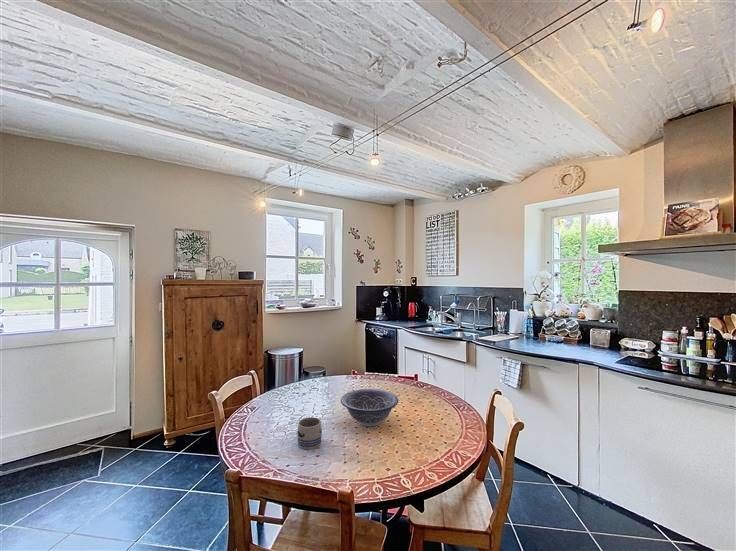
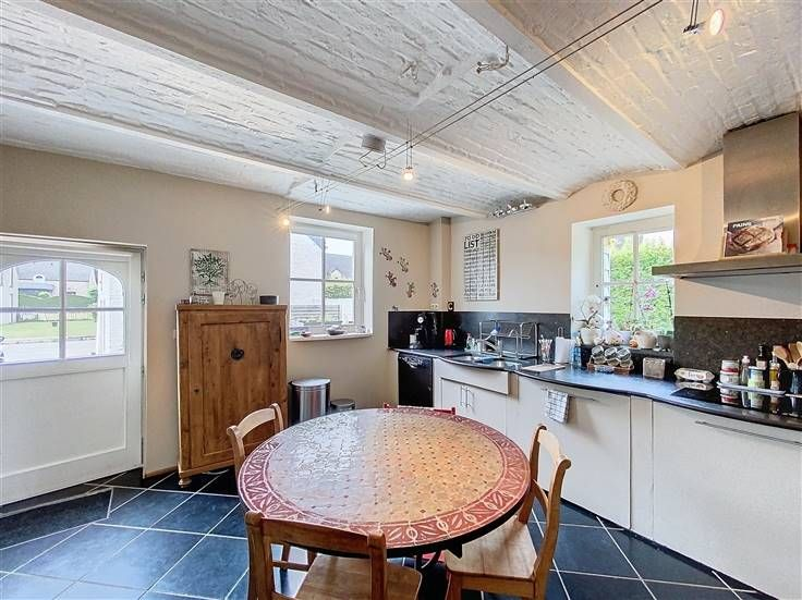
- decorative bowl (369, 409)
- mug (308, 430)
